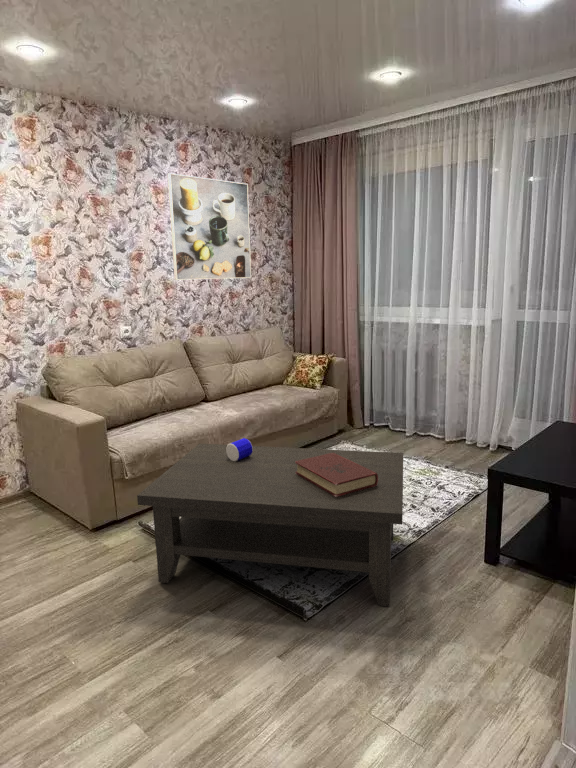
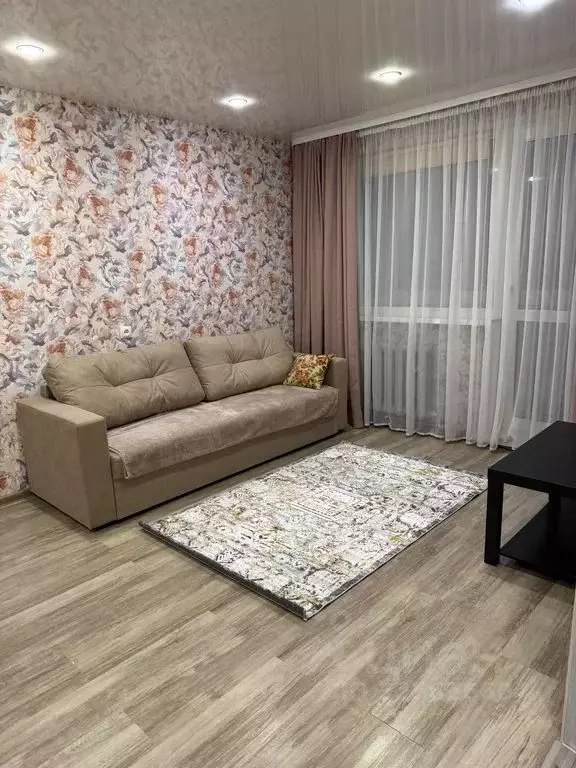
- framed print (212, 229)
- coffee table (283, 506)
